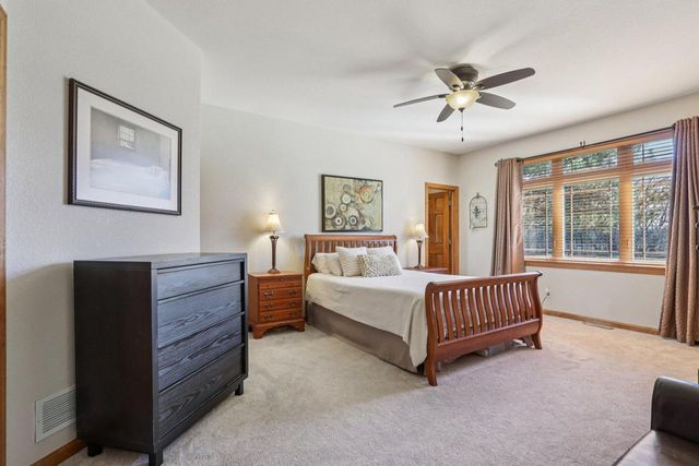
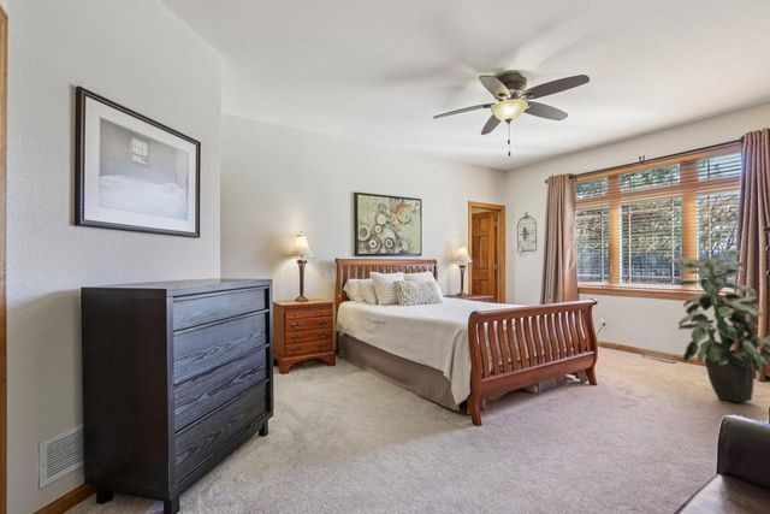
+ indoor plant (721, 324)
